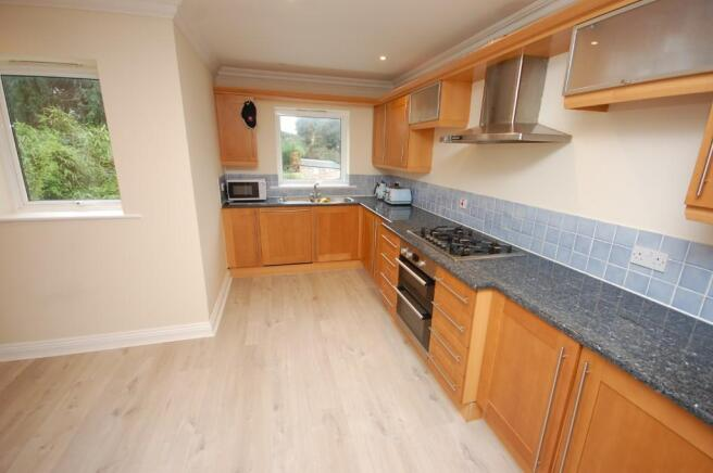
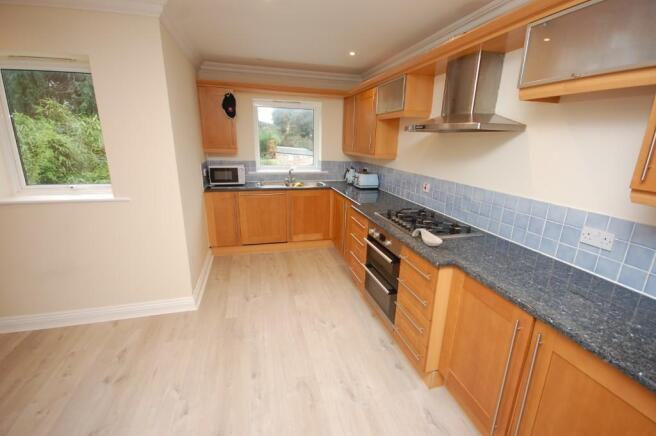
+ spoon rest (426, 236)
